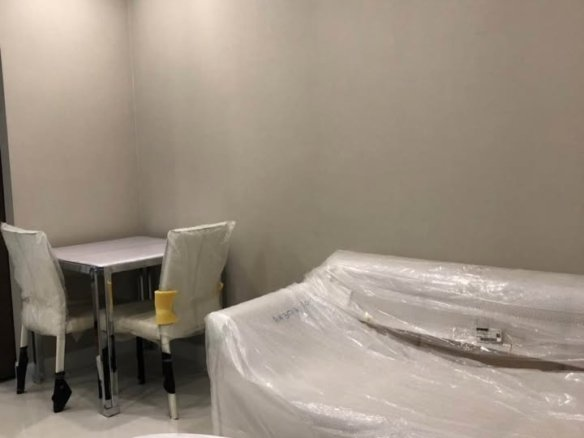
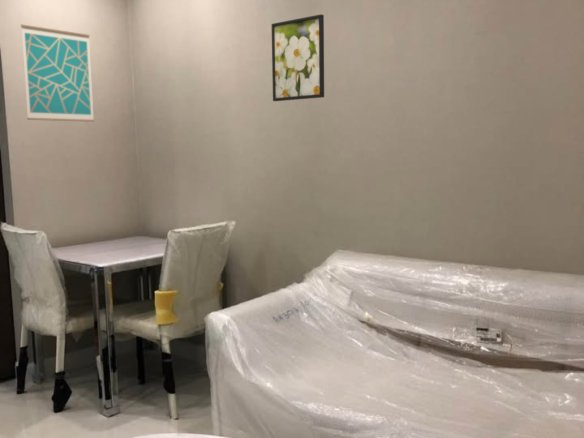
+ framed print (297, 59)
+ wall art (59, 75)
